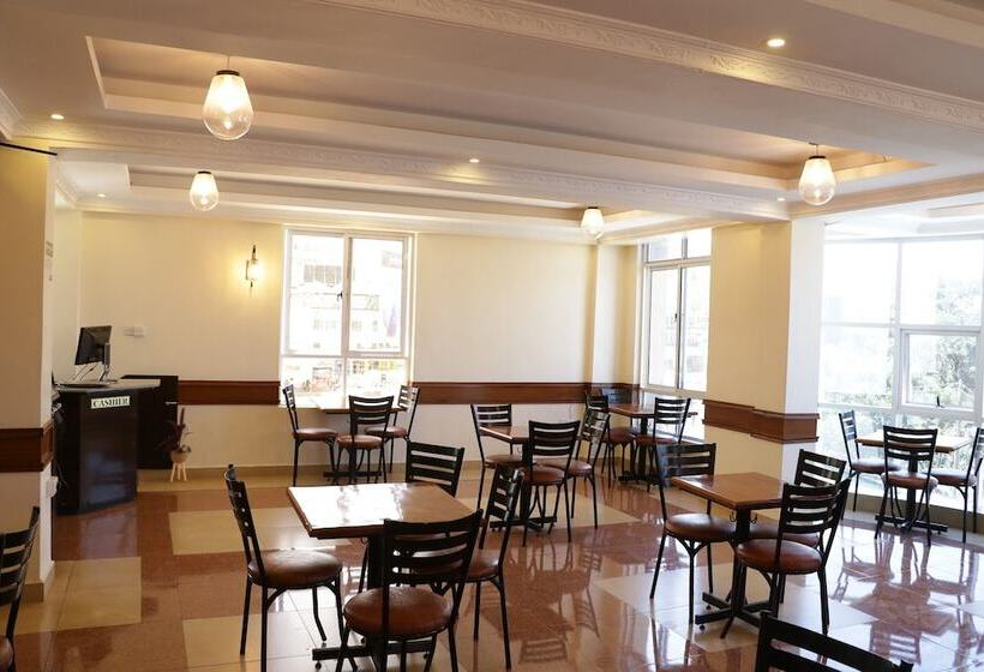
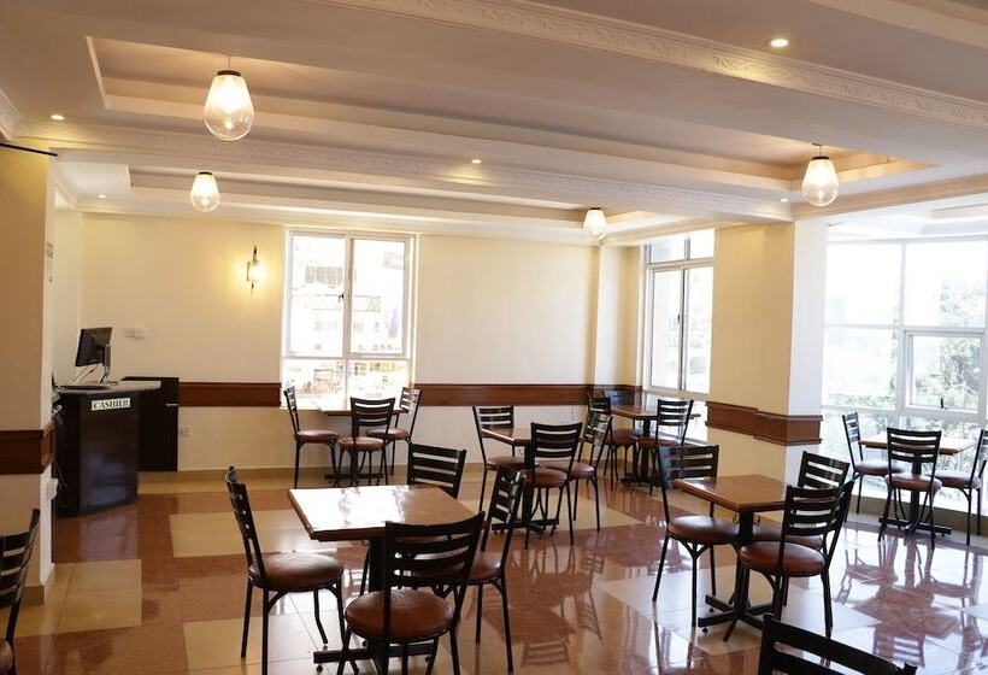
- house plant (175, 444)
